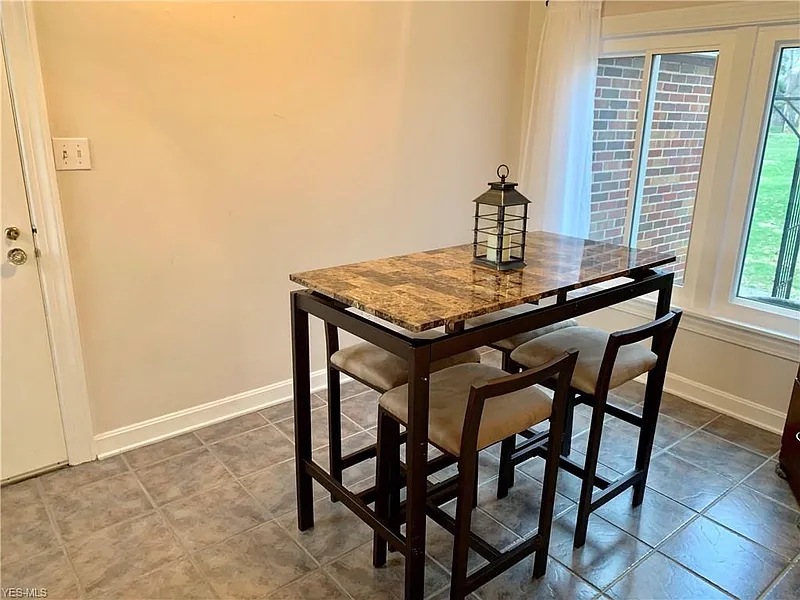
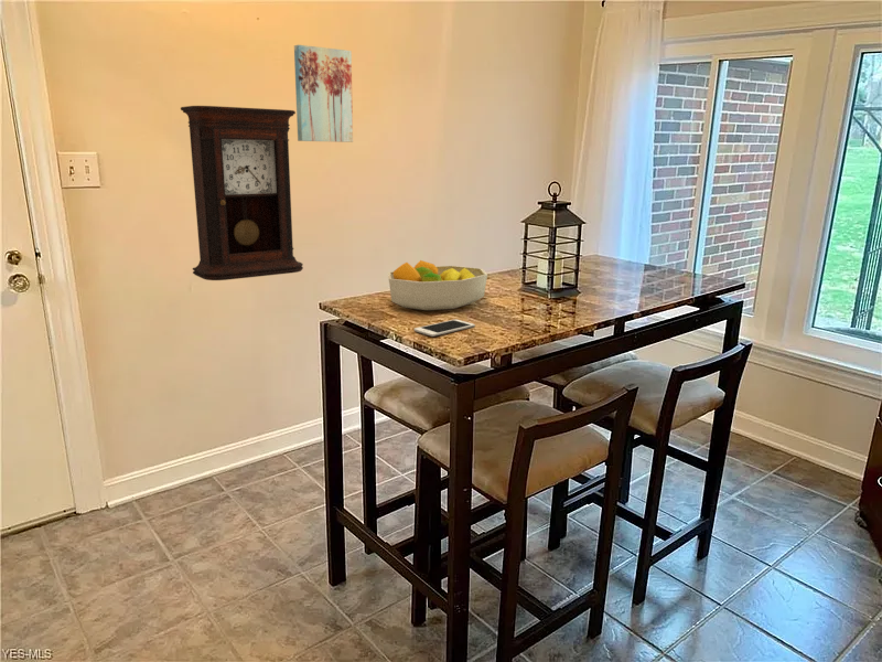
+ cell phone (444, 327)
+ fruit bowl (437, 281)
+ wall art (324, 95)
+ pendulum clock (247, 193)
